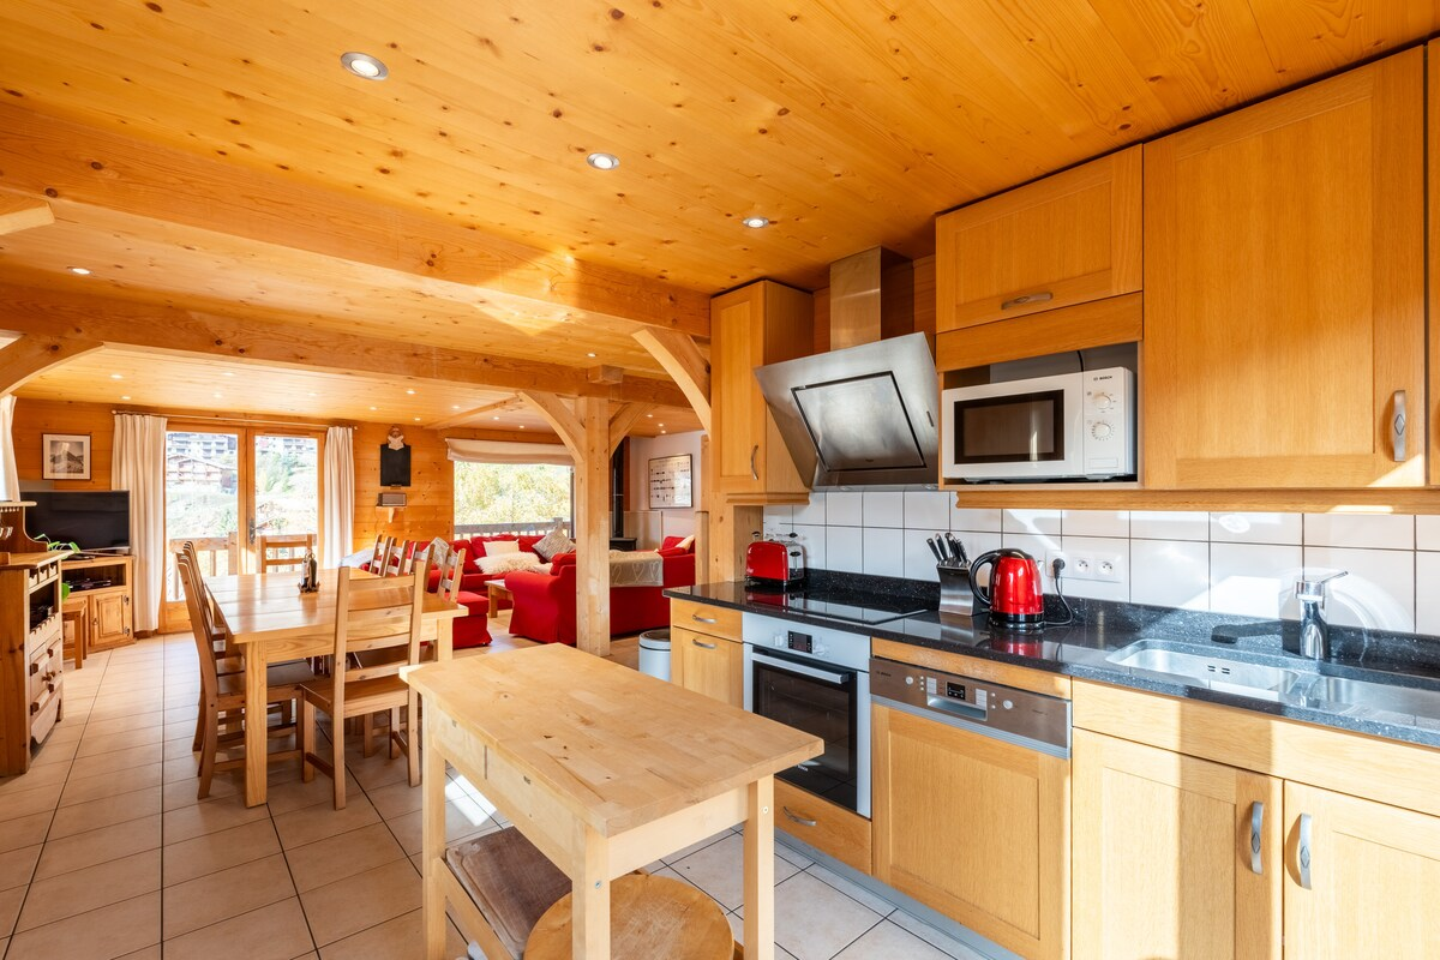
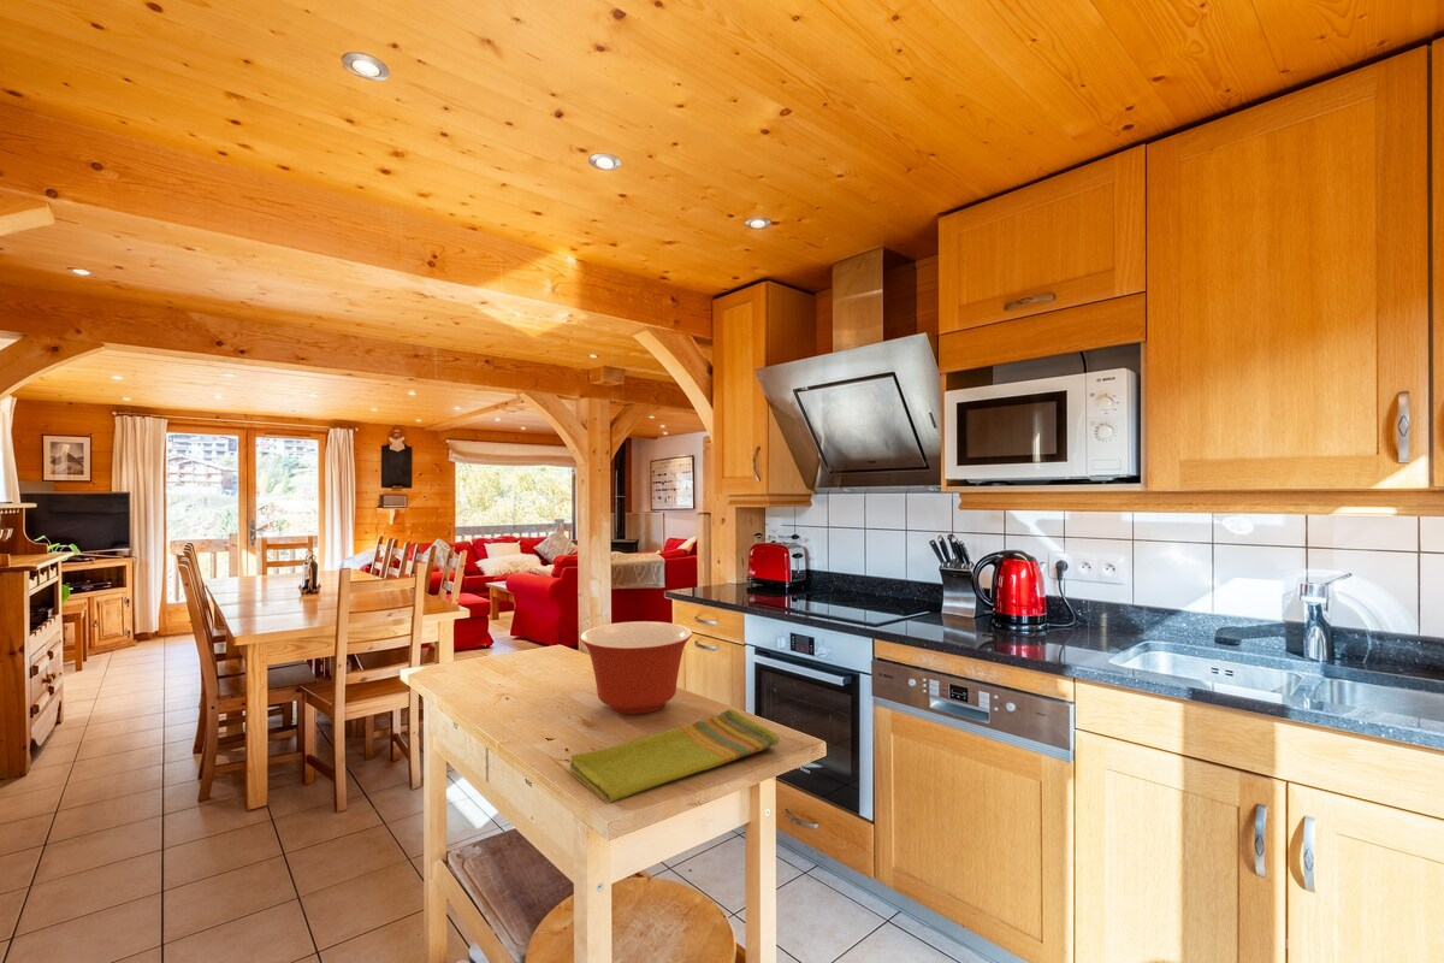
+ dish towel (679, 749)
+ mixing bowl (637, 668)
